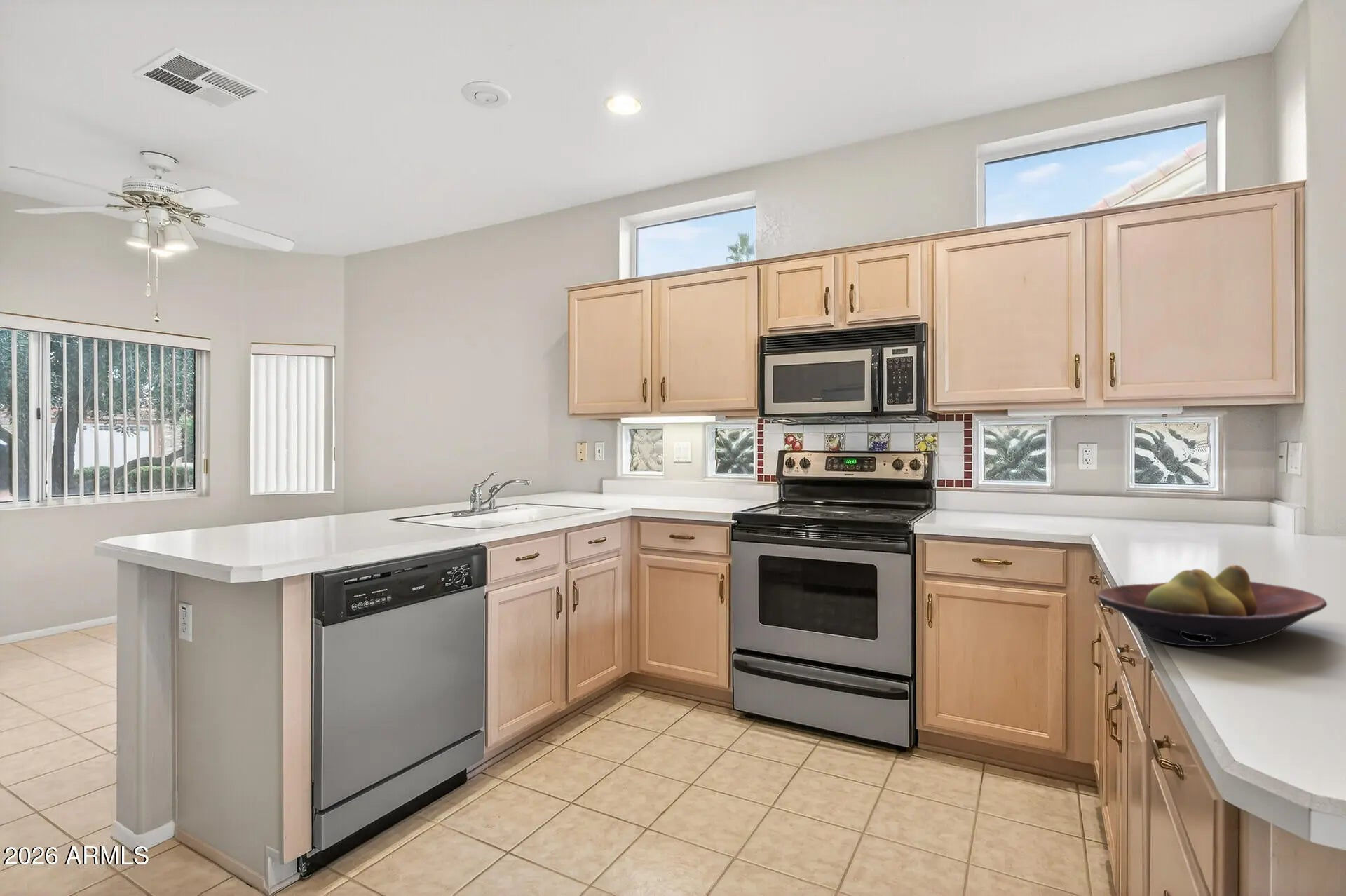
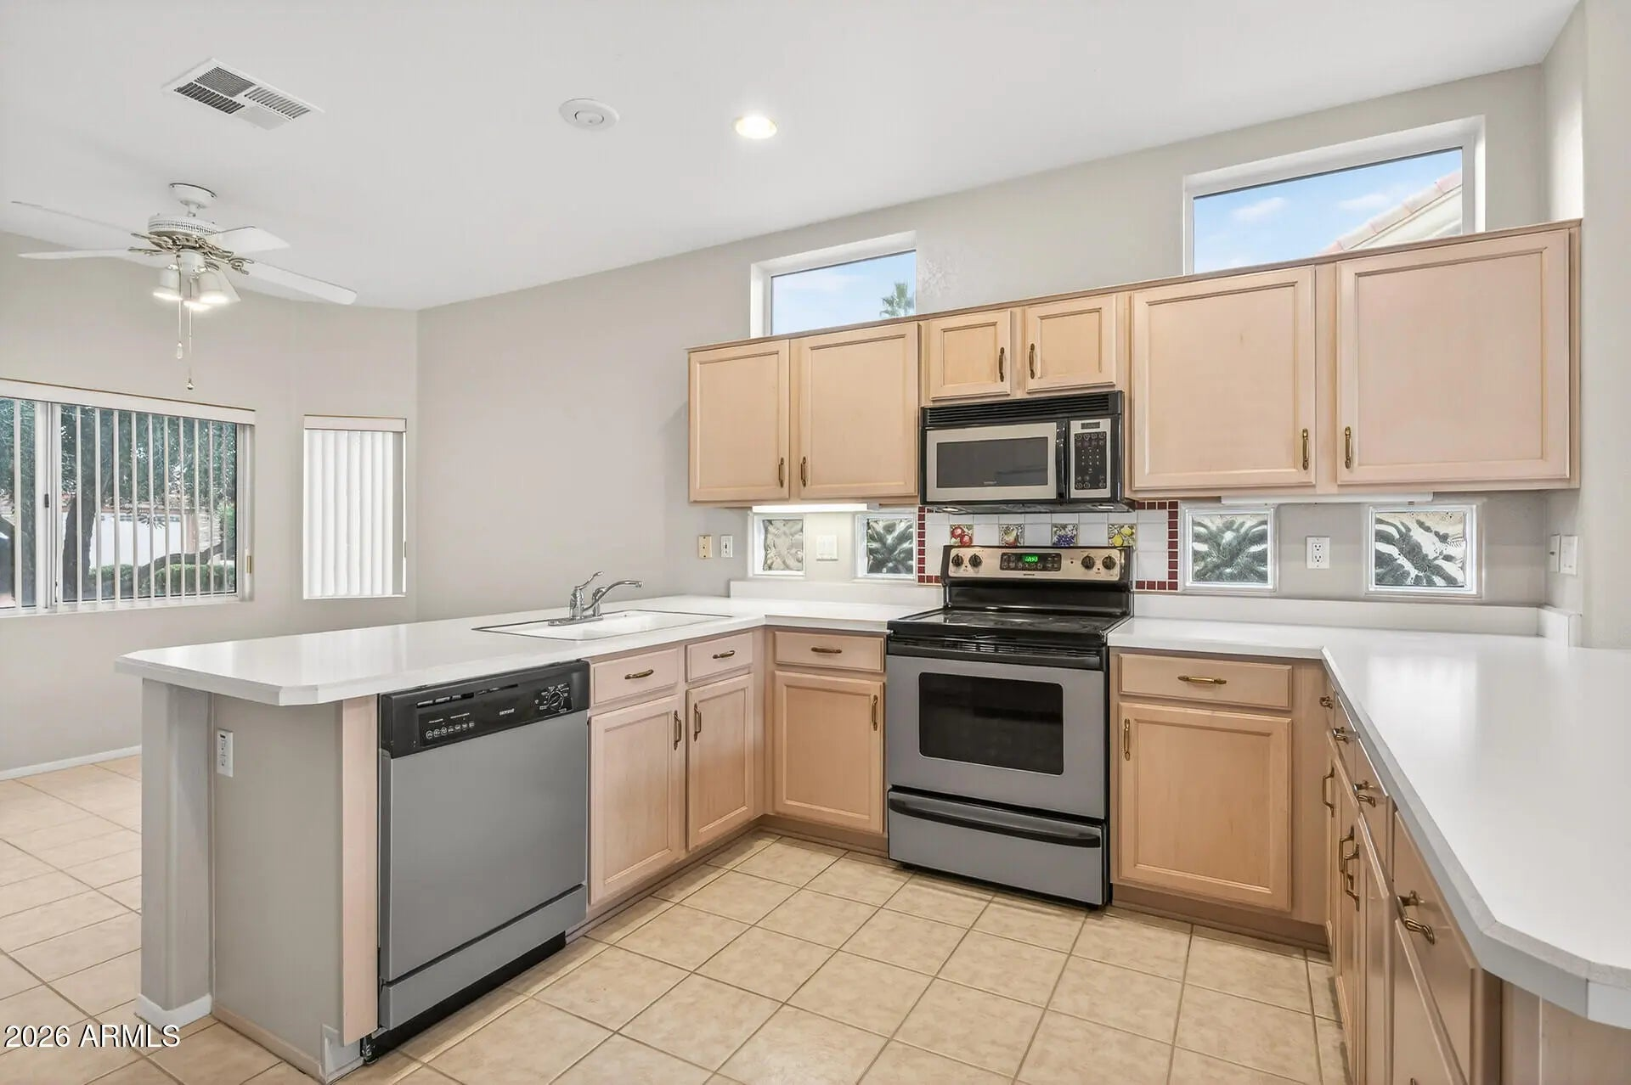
- fruit bowl (1209, 599)
